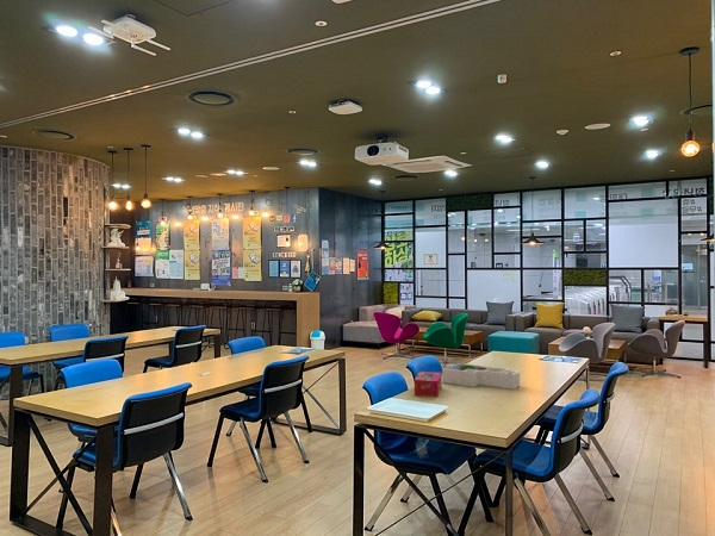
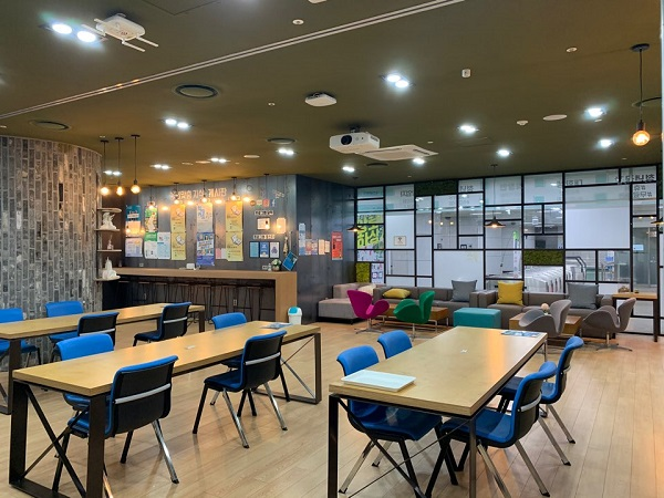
- tissue box (428, 384)
- desk organizer (481, 375)
